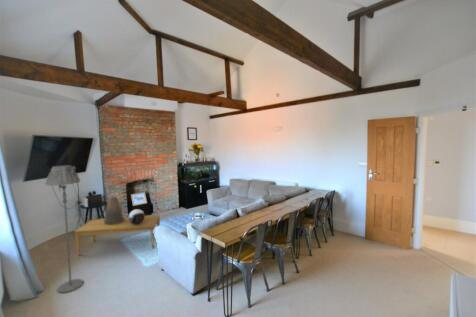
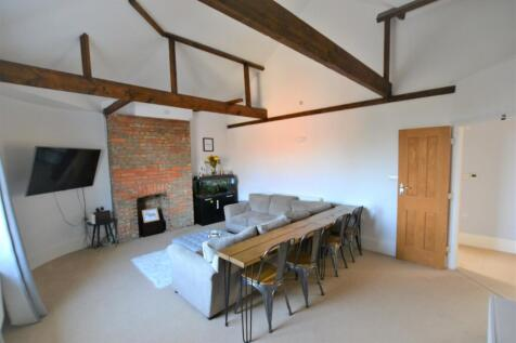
- reflective sphere (136, 216)
- floor lamp (66, 227)
- decorative urn (113, 209)
- coffee table (120, 232)
